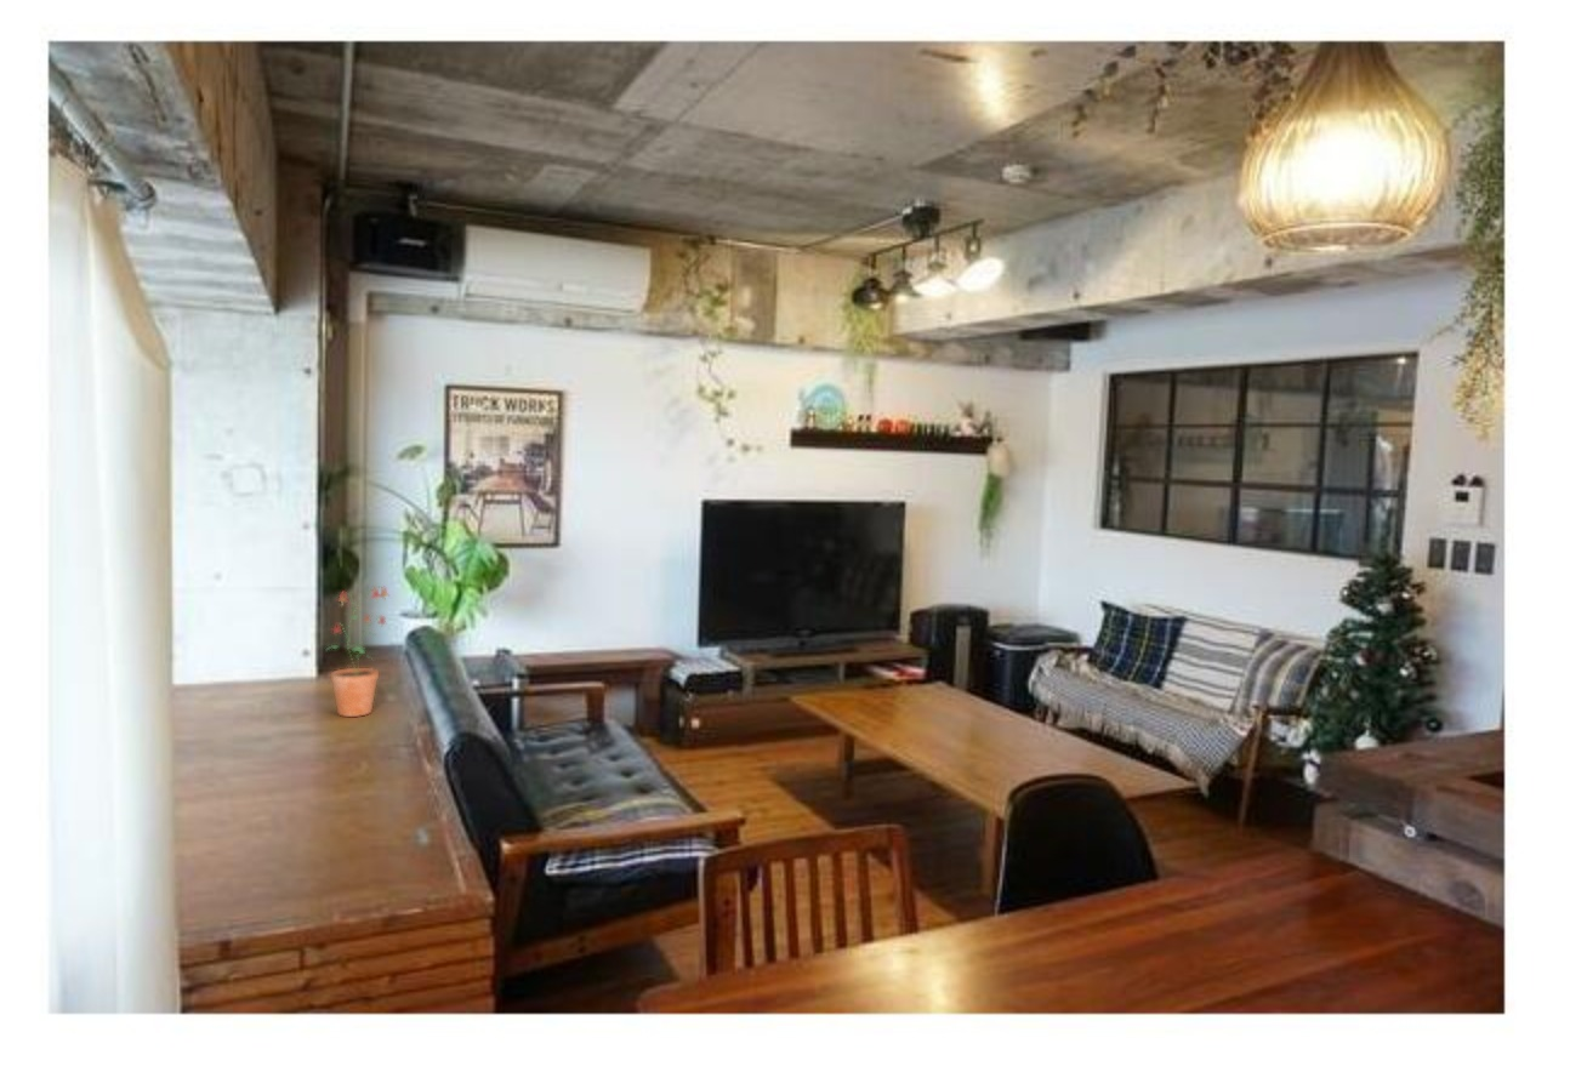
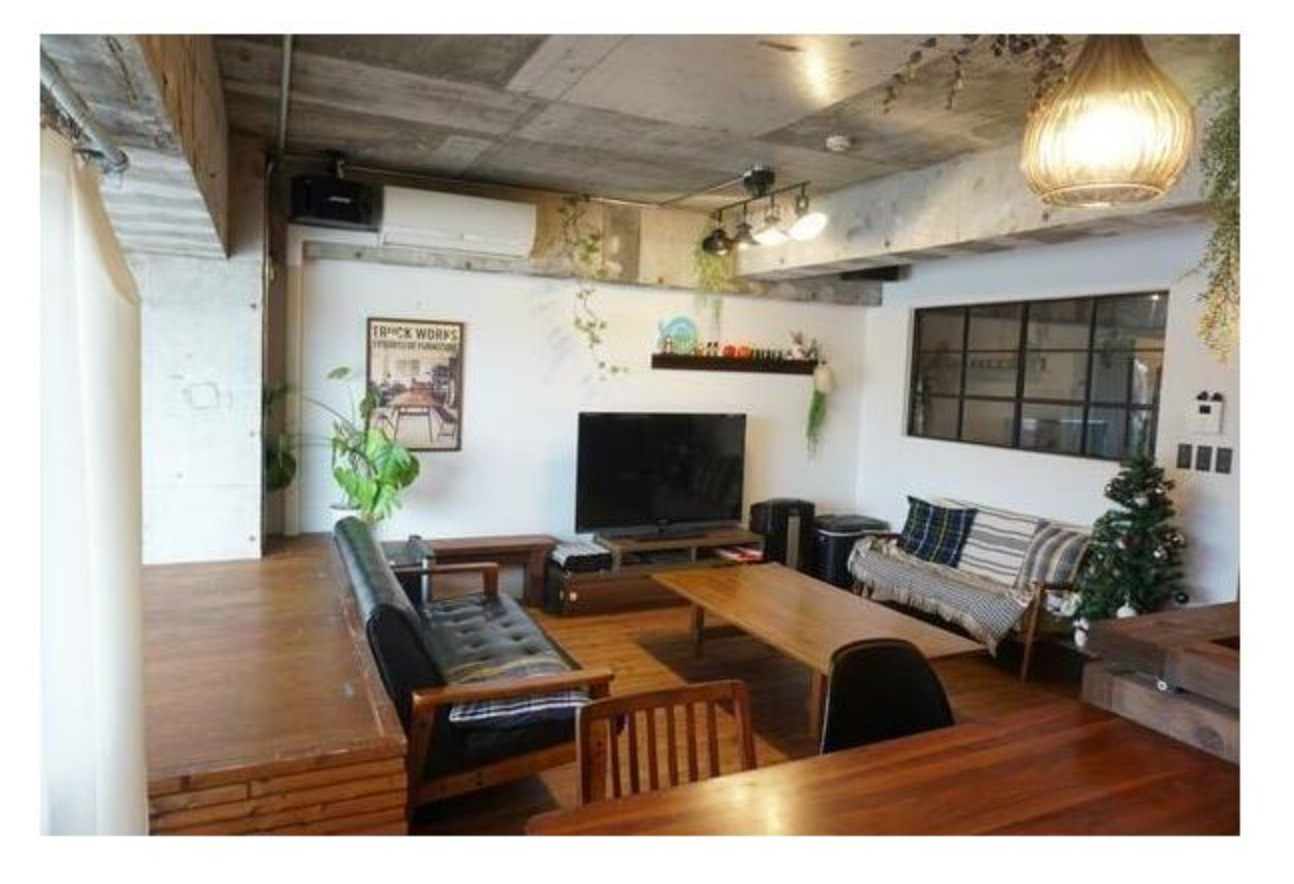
- potted plant (355, 649)
